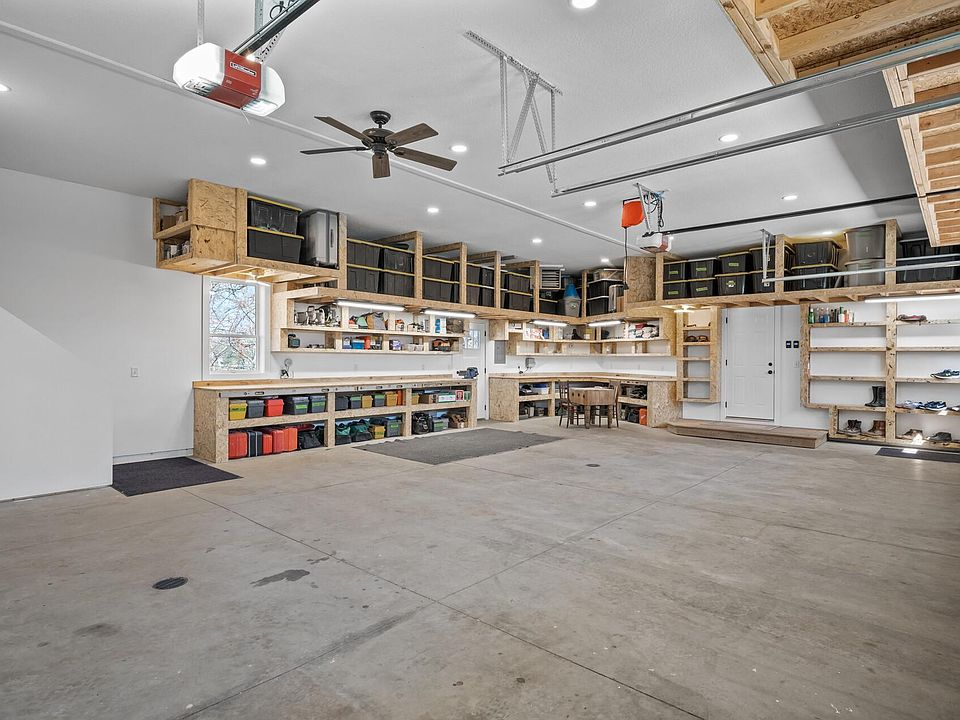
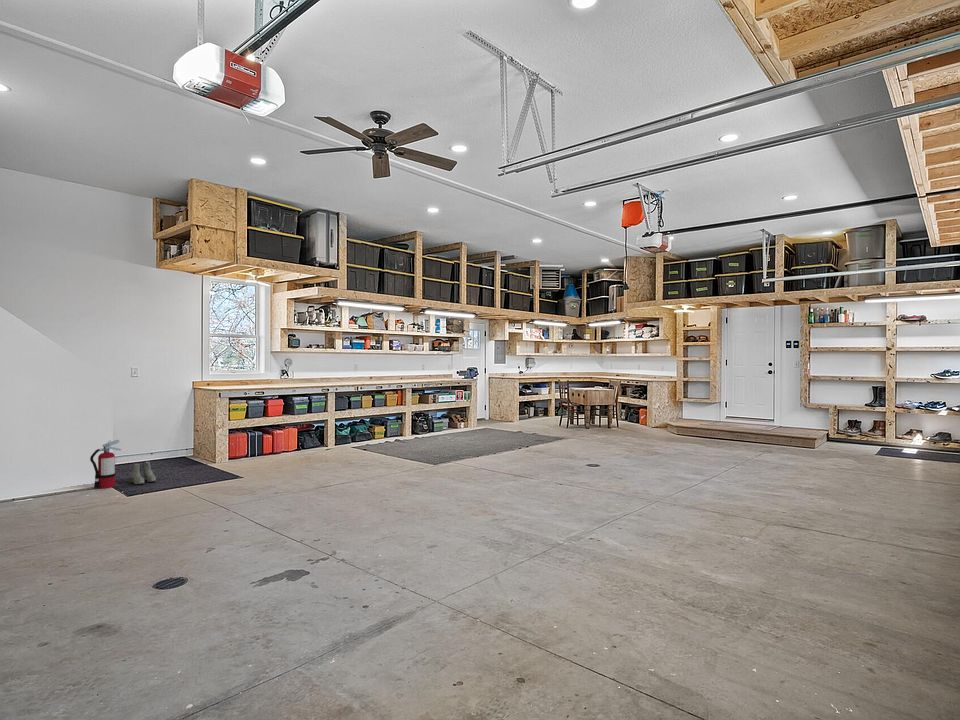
+ fire extinguisher (106, 463)
+ boots (143, 472)
